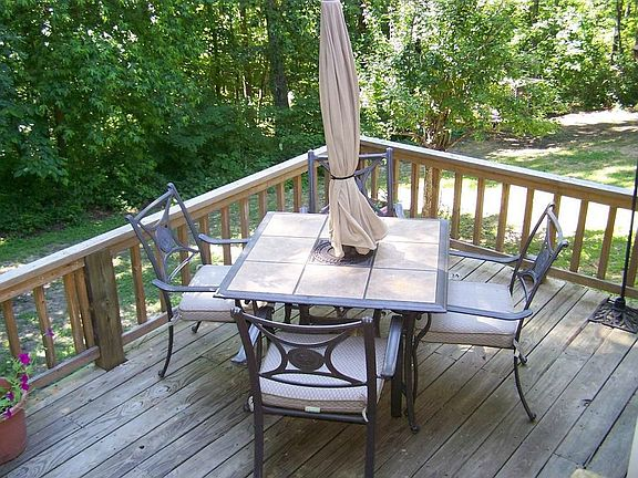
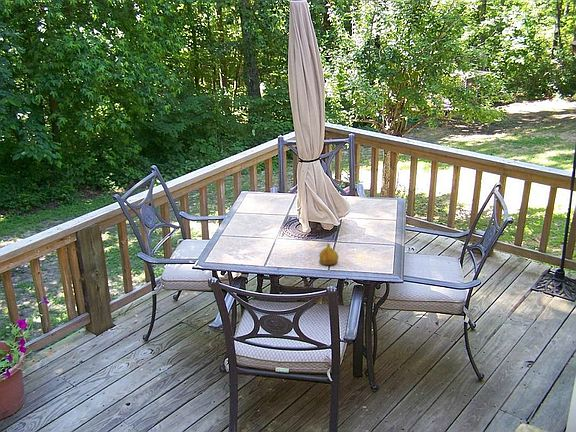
+ fruit (328, 253)
